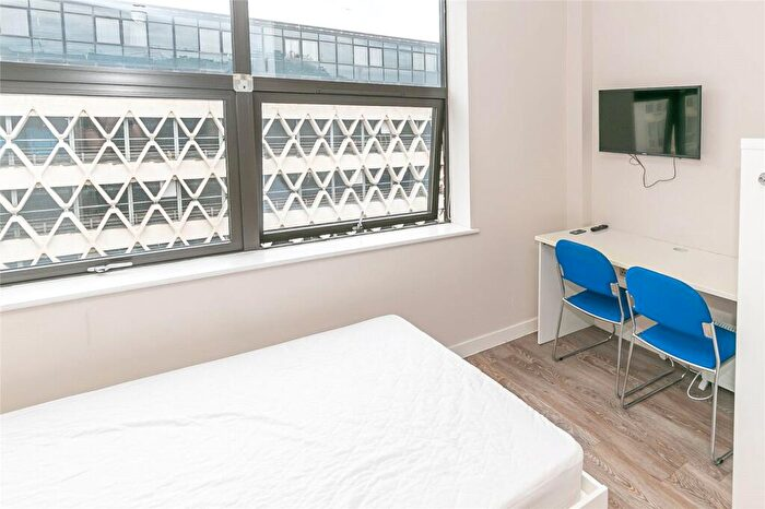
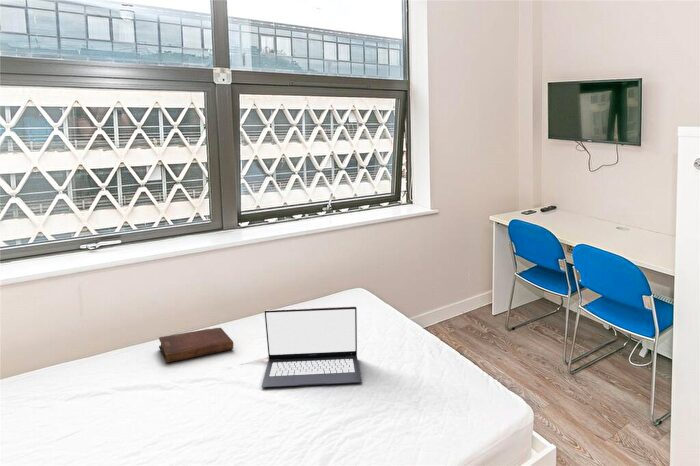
+ diary (195, 343)
+ laptop (311, 342)
